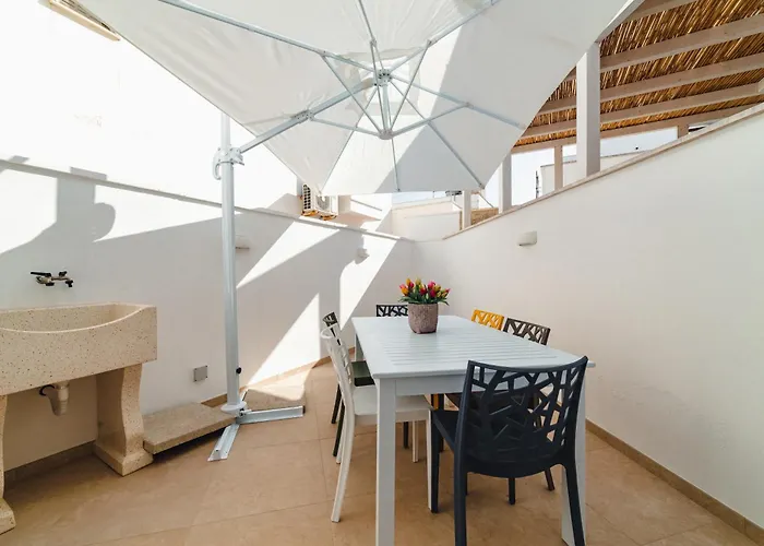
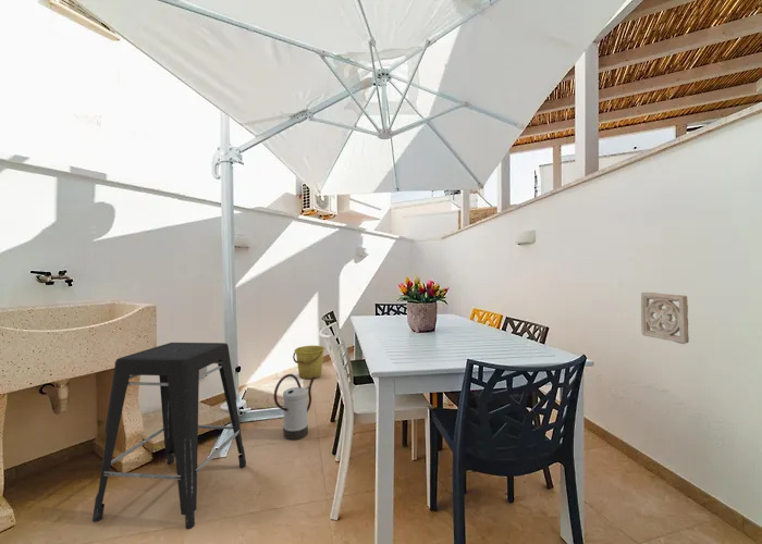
+ watering can (296, 401)
+ wall ornament (663, 317)
+ bucket (309, 362)
+ stool (177, 419)
